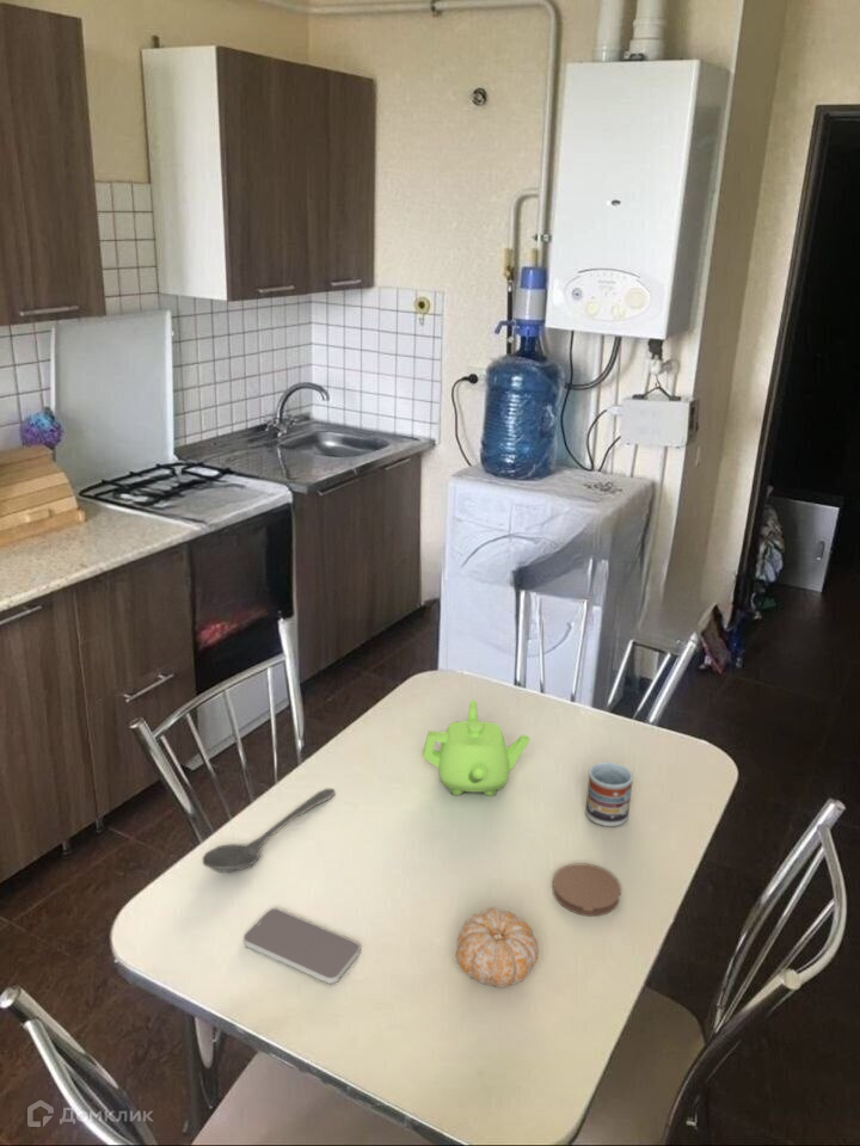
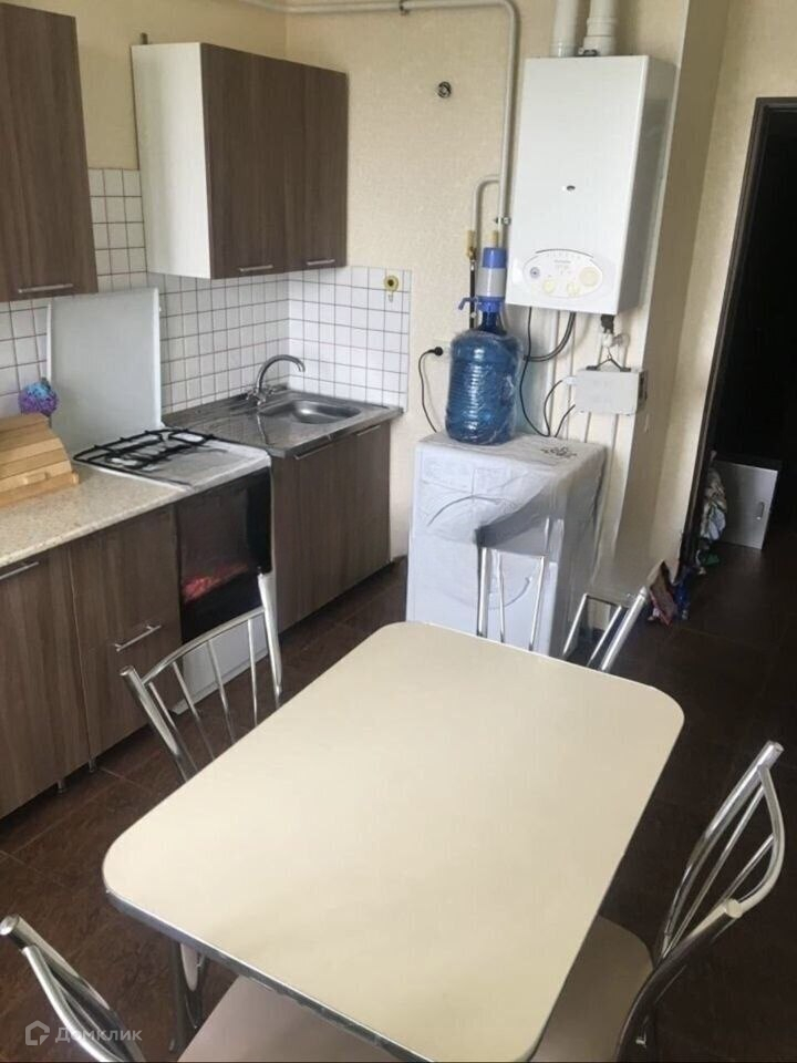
- smartphone (301, 944)
- cup (612, 790)
- stirrer (275, 825)
- fruit (496, 949)
- teapot (475, 753)
- coaster (585, 888)
